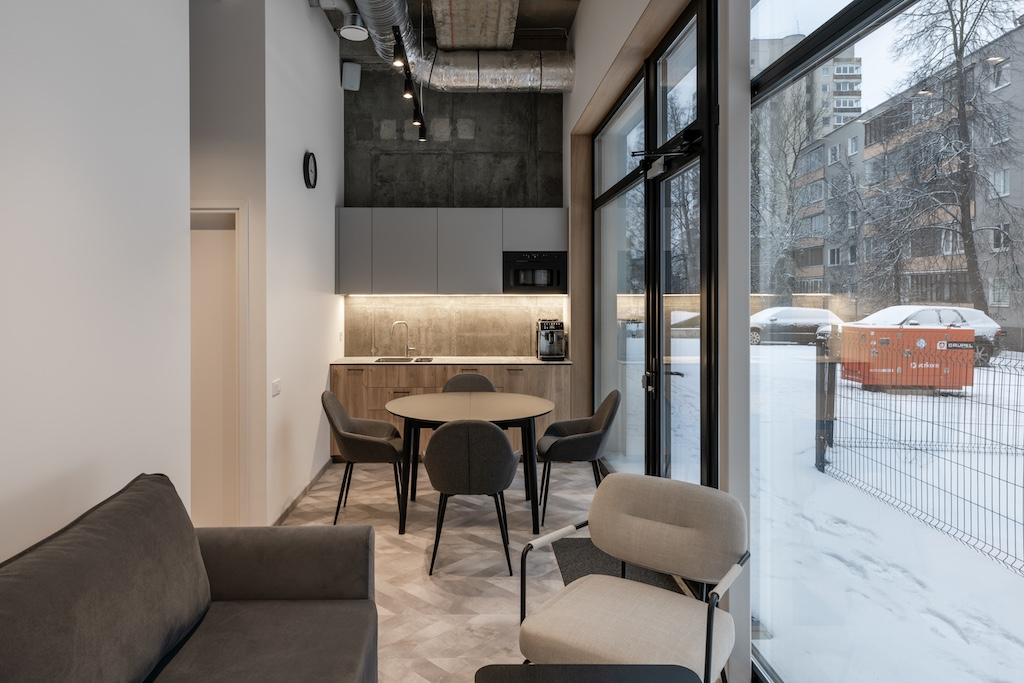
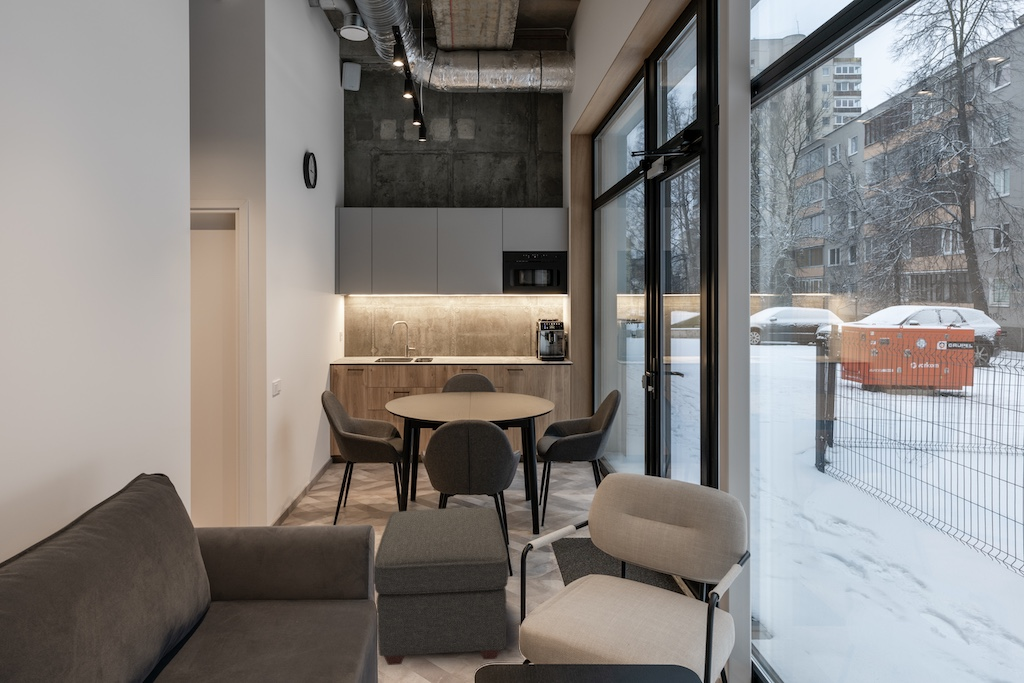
+ ottoman (443, 573)
